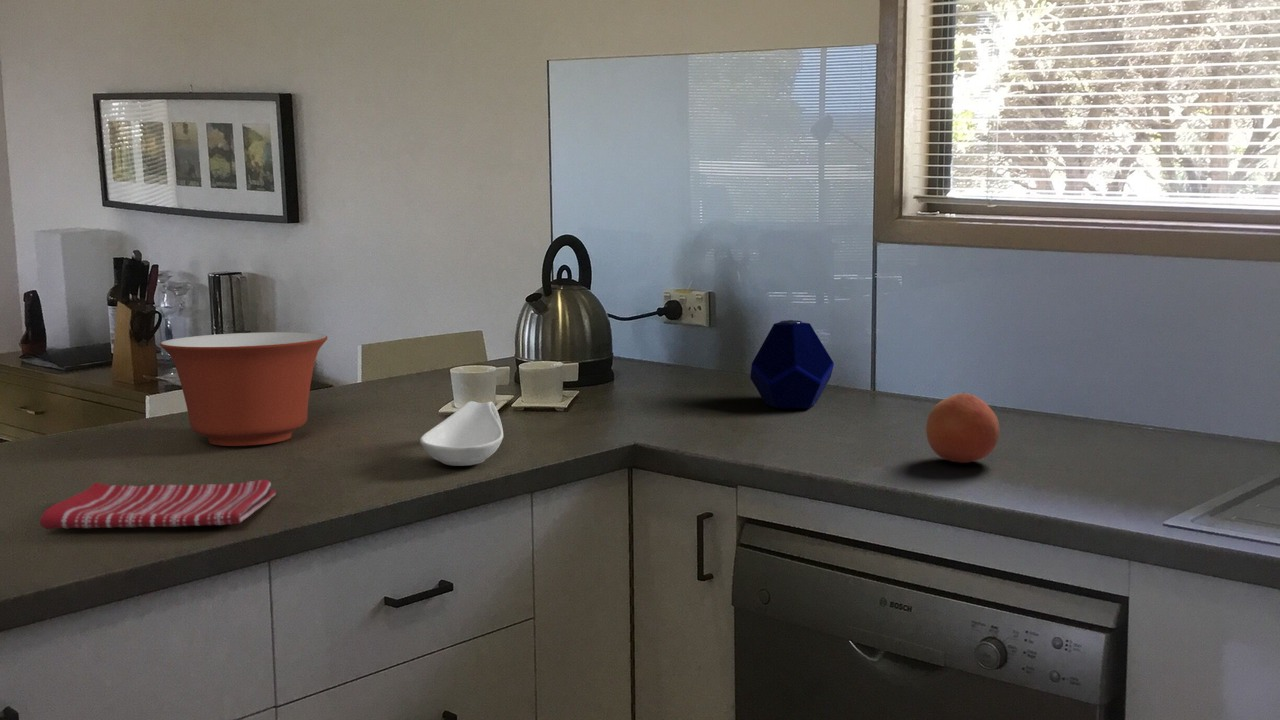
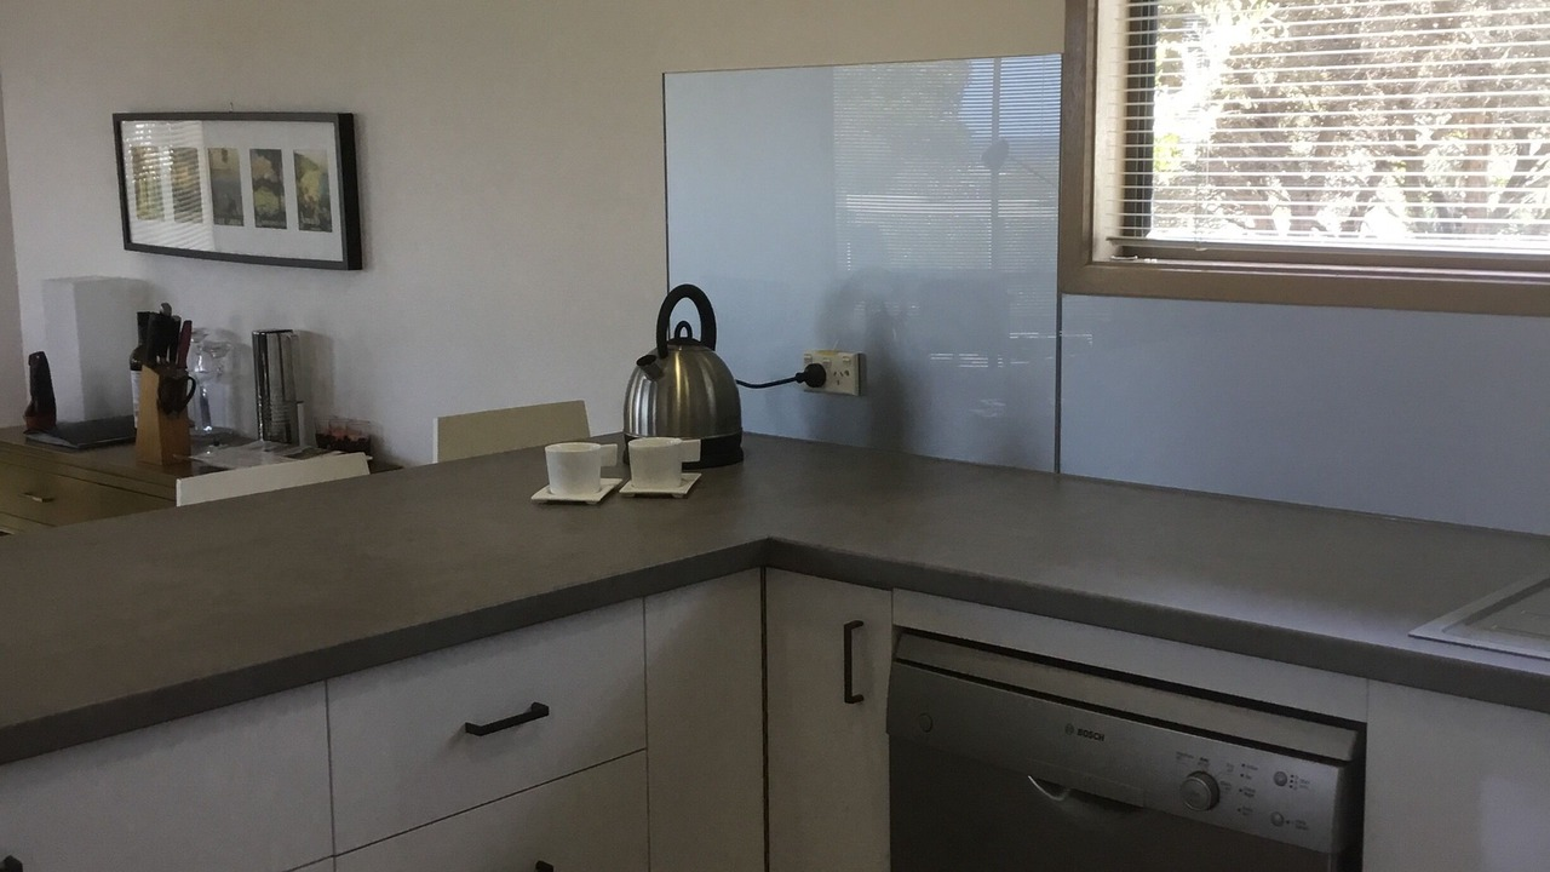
- dish towel (162, 503)
- spoon rest (470, 430)
- mixing bowl (247, 389)
- fruit (962, 427)
- speaker (791, 362)
